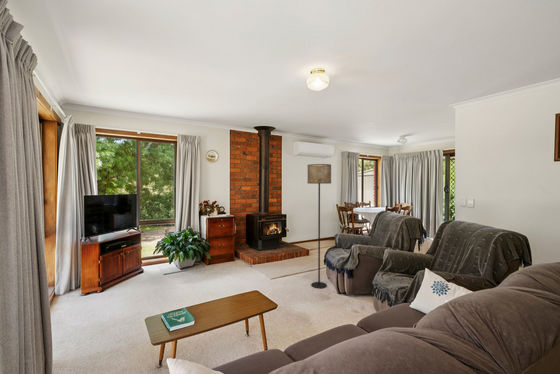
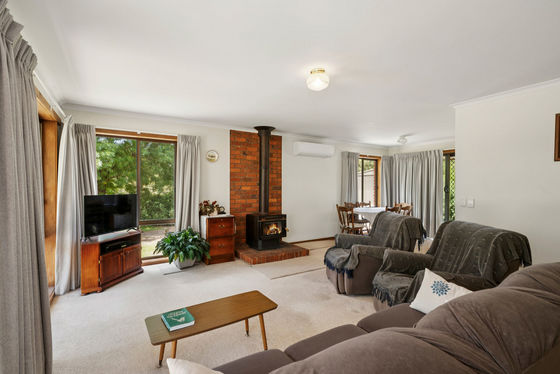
- floor lamp (319, 225)
